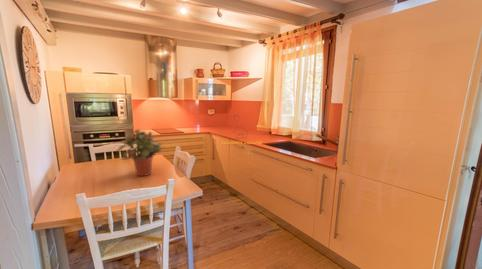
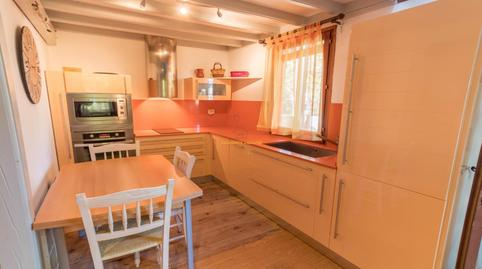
- potted plant (142, 152)
